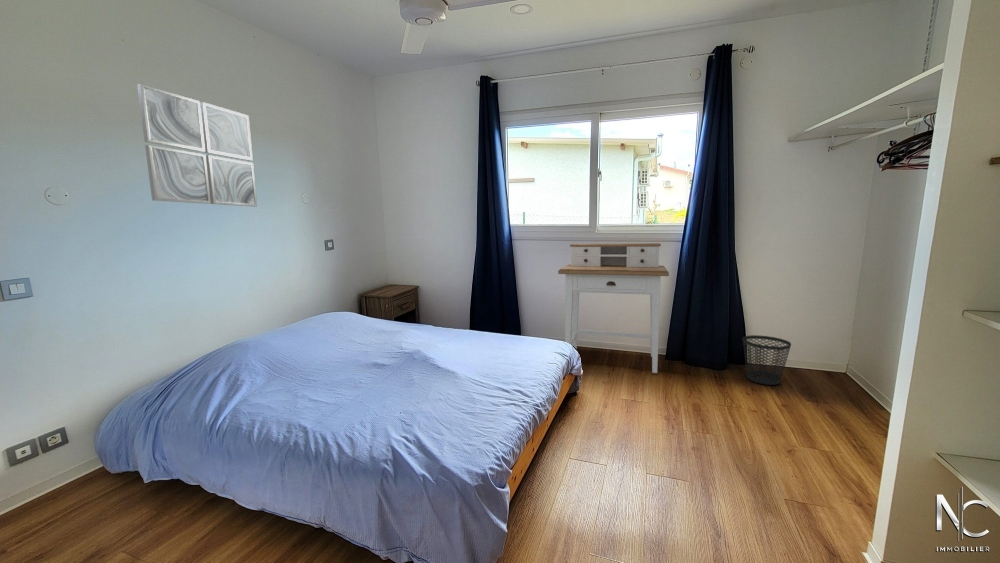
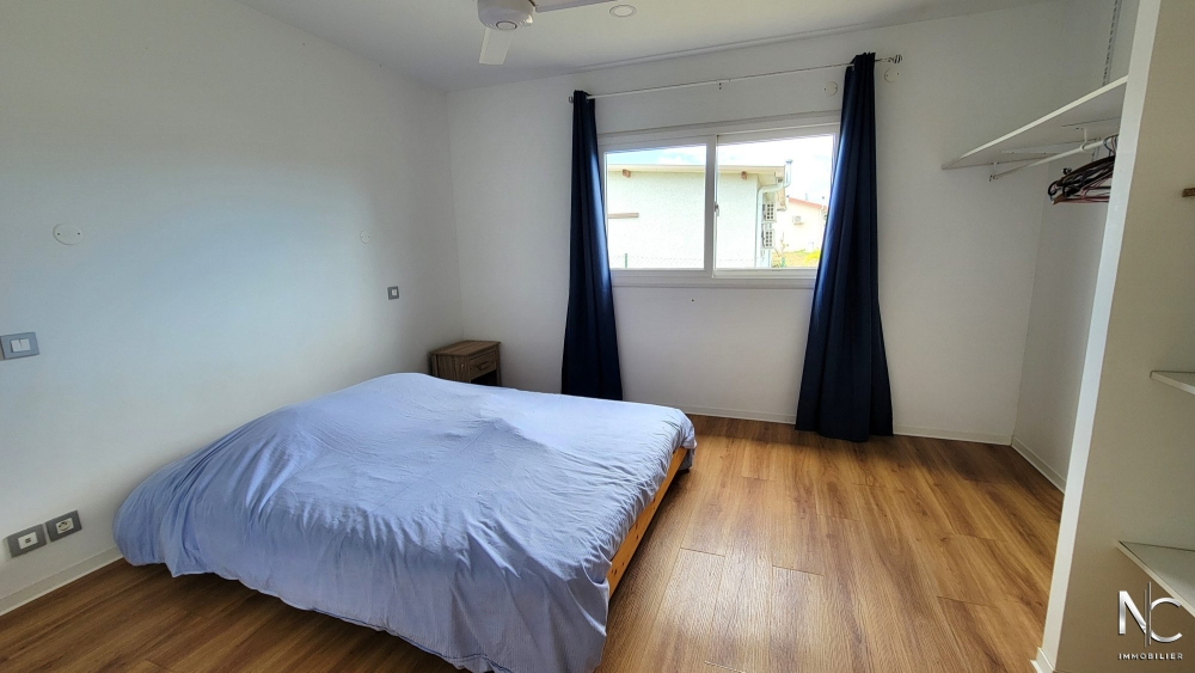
- wall art (204, 154)
- wastebasket (764, 360)
- desk (616, 293)
